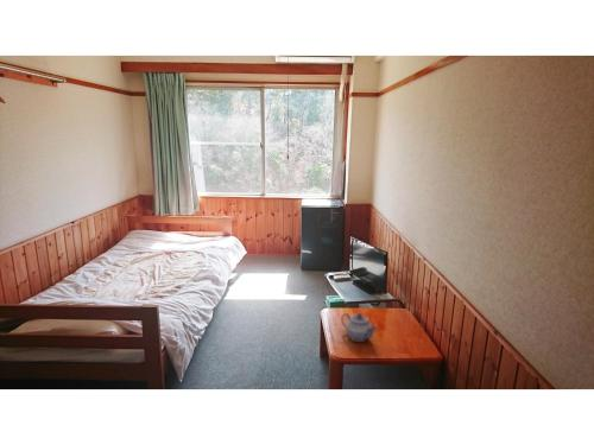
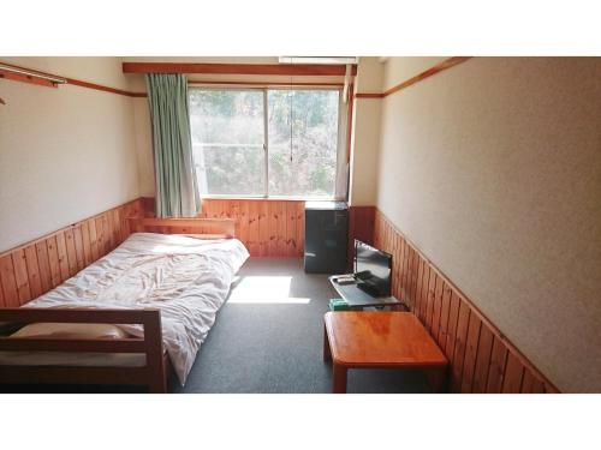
- teapot (359, 325)
